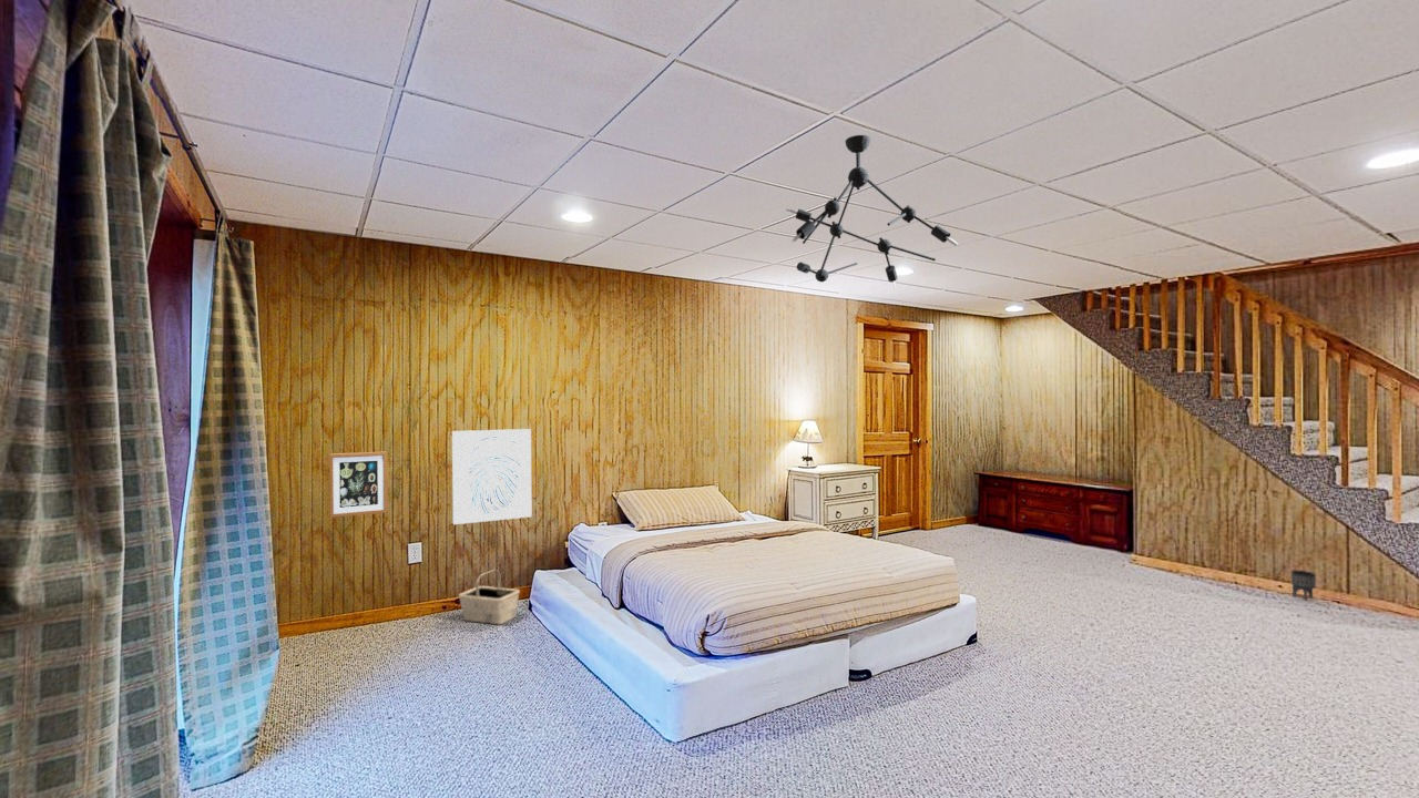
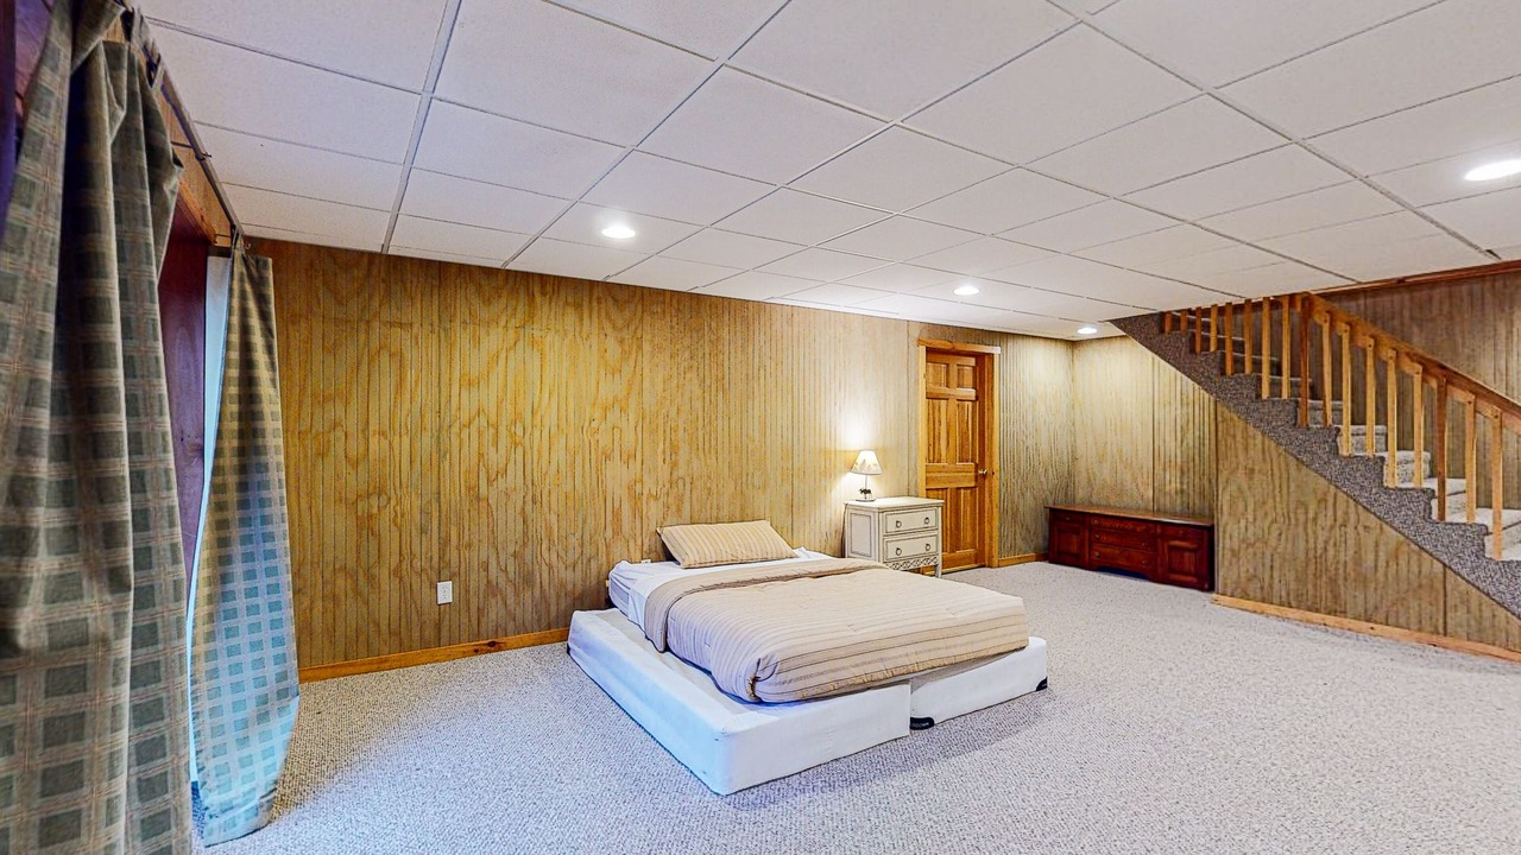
- wall art (358, 483)
- planter (1303, 585)
- wall art (492, 474)
- ceiling light fixture (846, 206)
- basket (489, 595)
